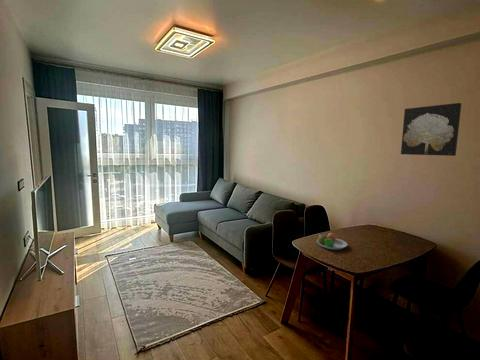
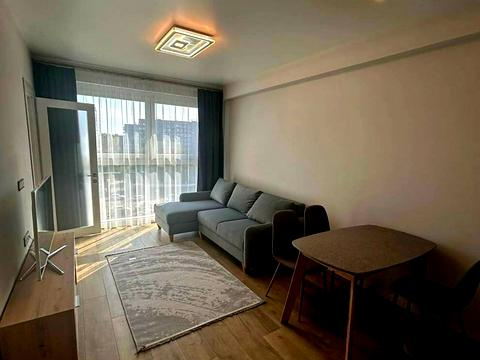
- fruit bowl (330, 239)
- wall art (428, 130)
